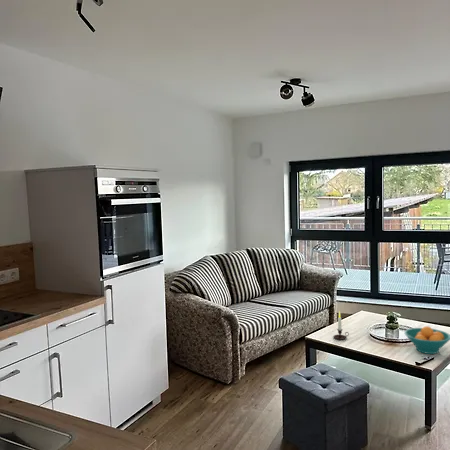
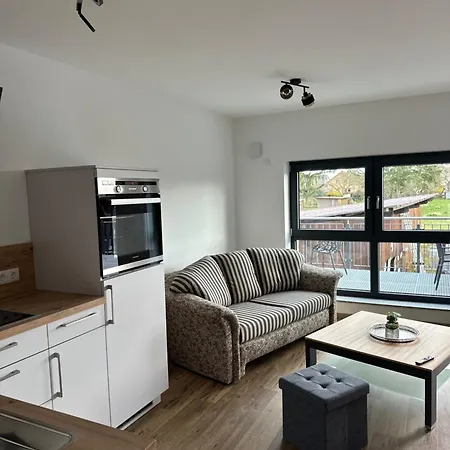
- candle (340, 324)
- fruit bowl (427, 338)
